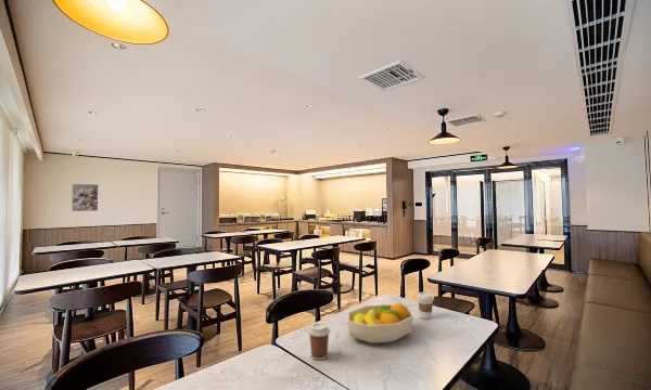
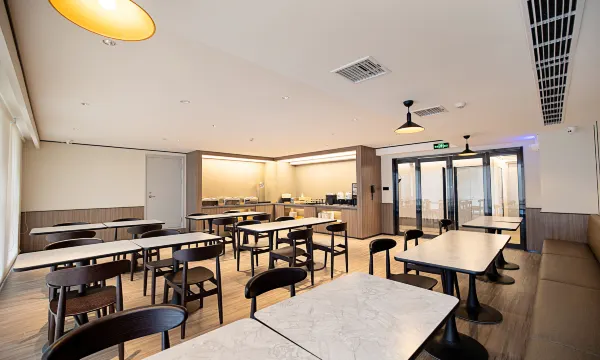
- fruit bowl (380, 320)
- coffee cup (319, 340)
- wall art (85, 197)
- coffee cup (425, 304)
